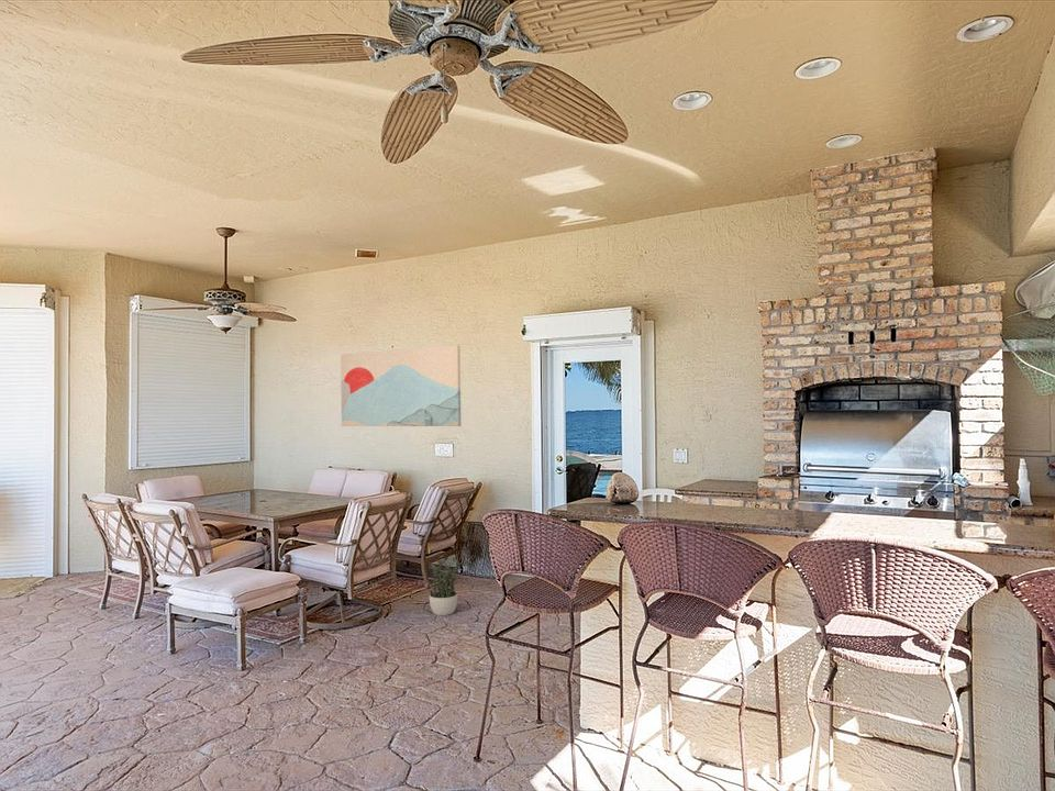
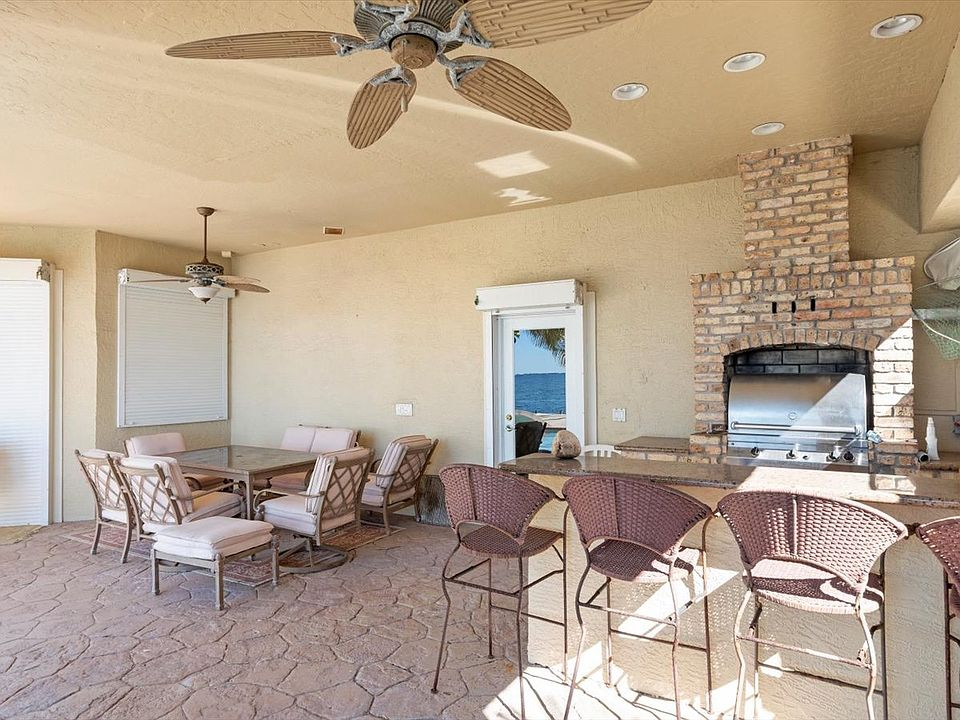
- potted plant (445, 584)
- wall art (397, 388)
